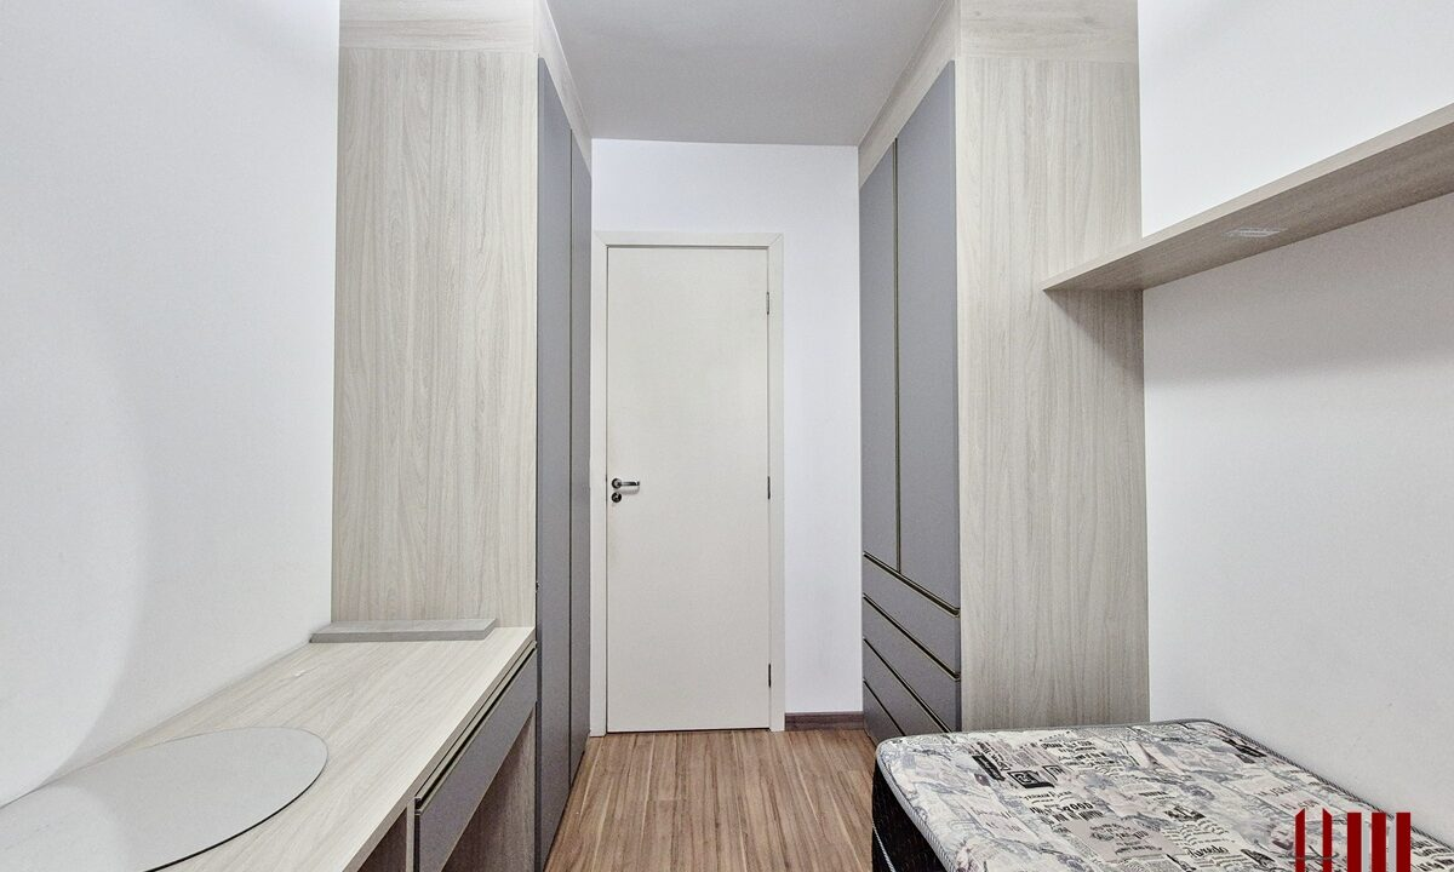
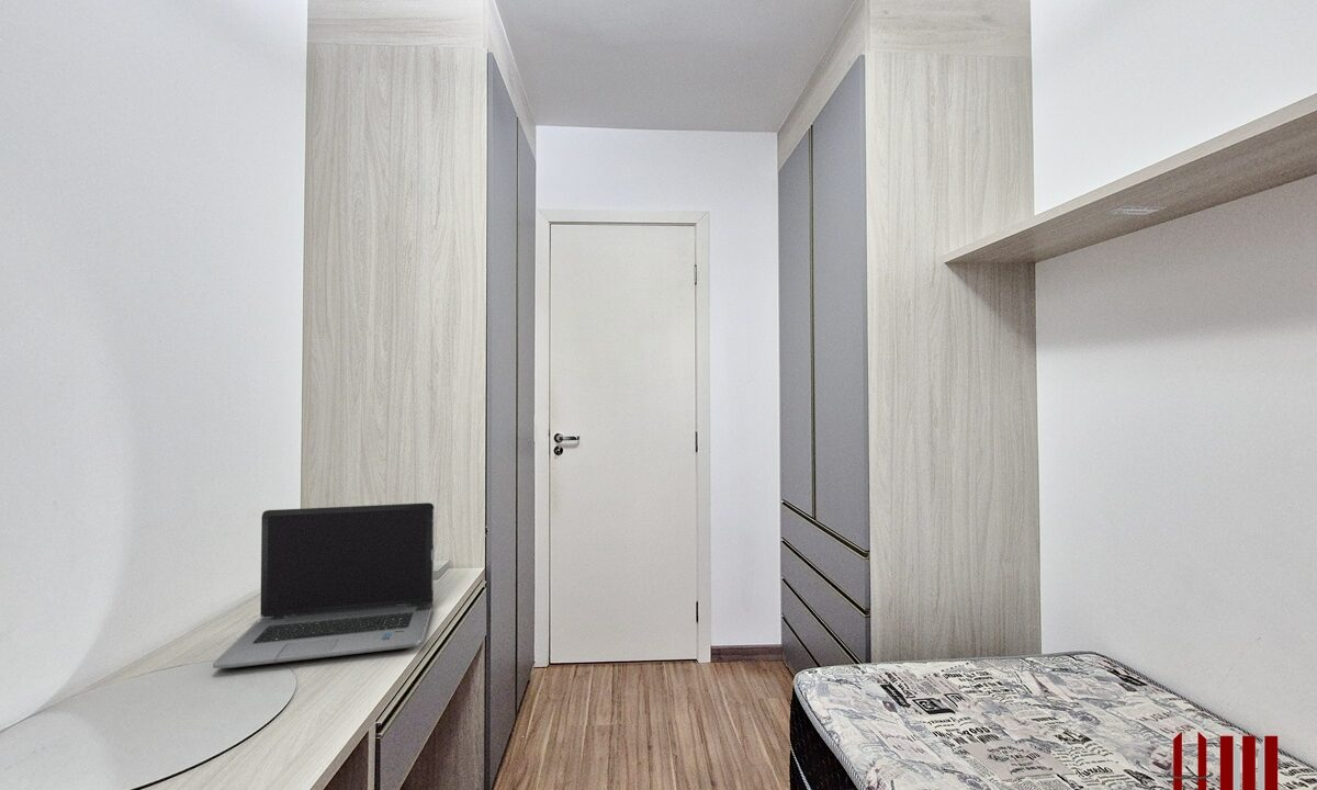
+ laptop computer (338, 576)
